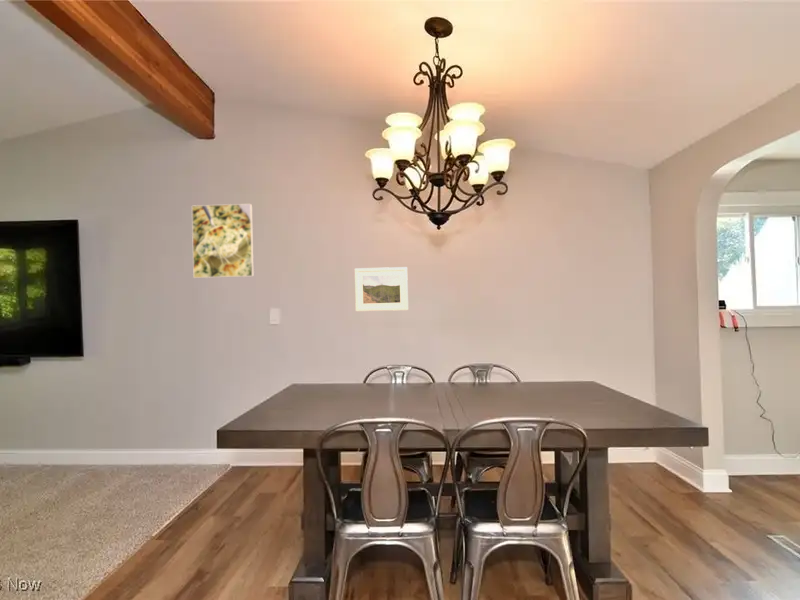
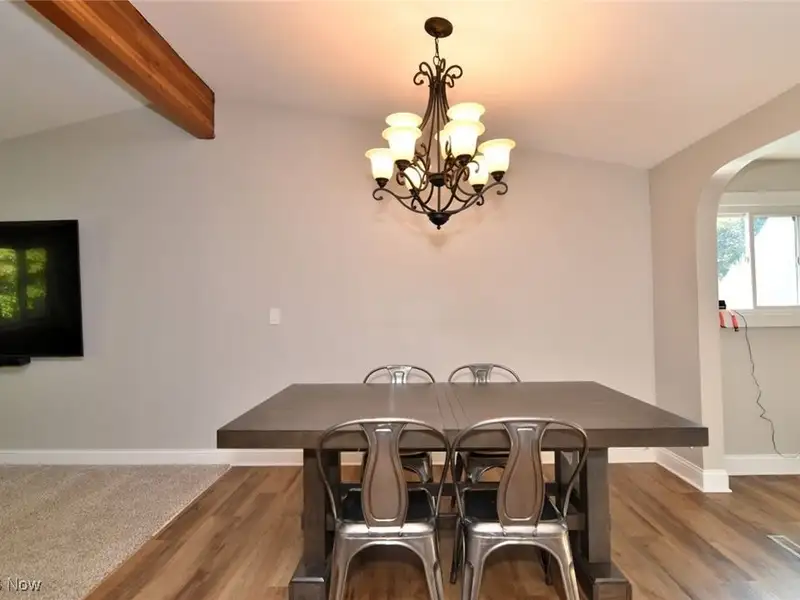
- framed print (381, 289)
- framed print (222, 241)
